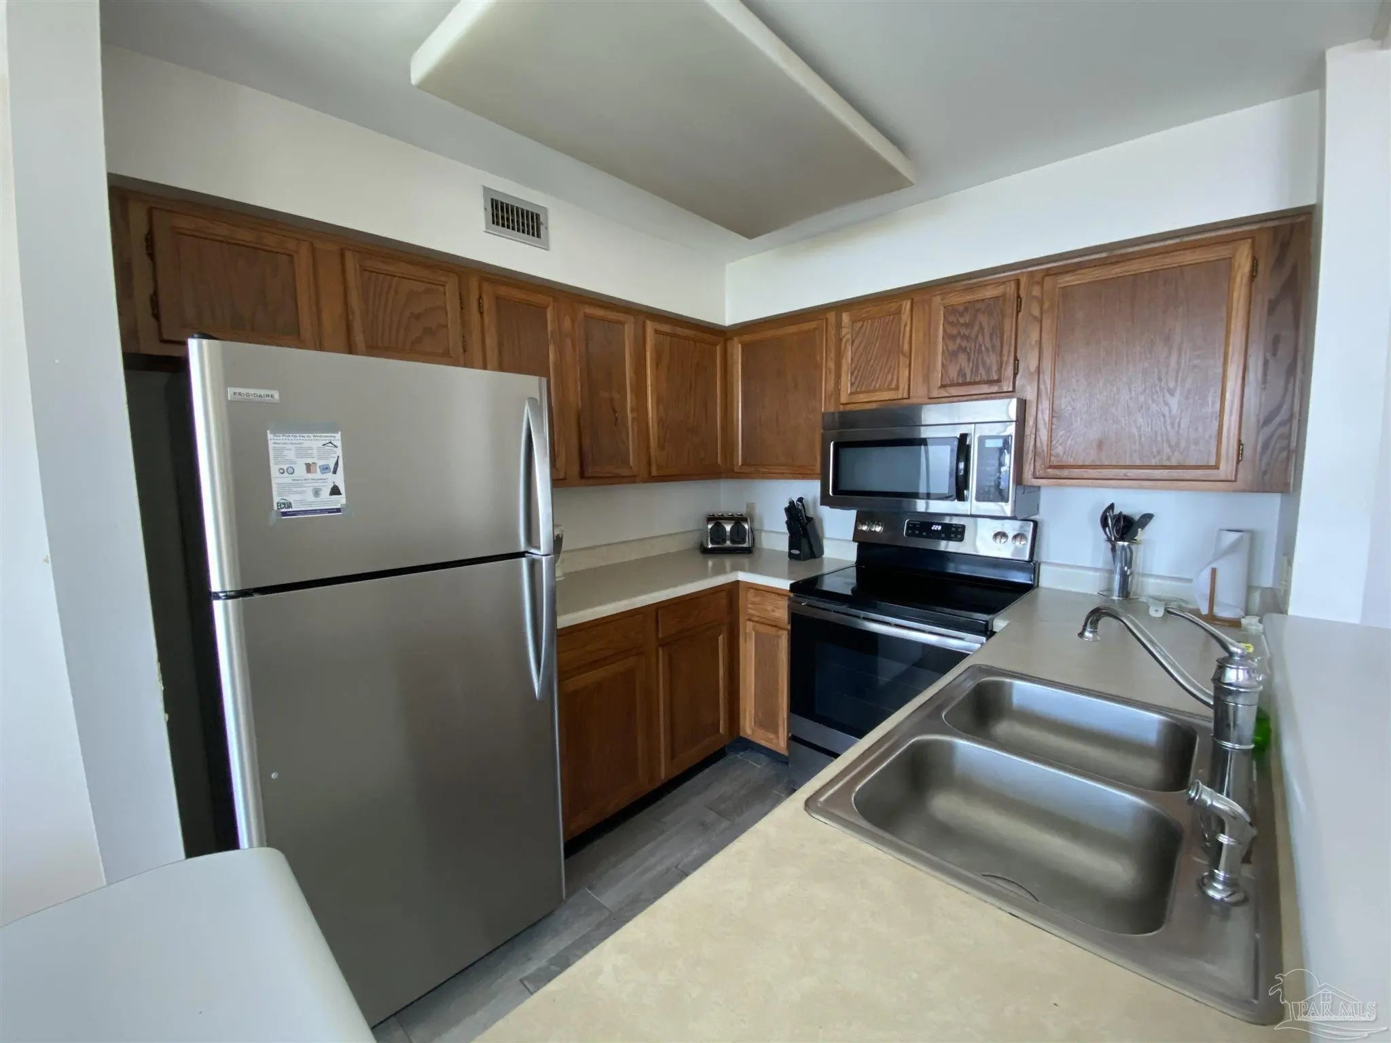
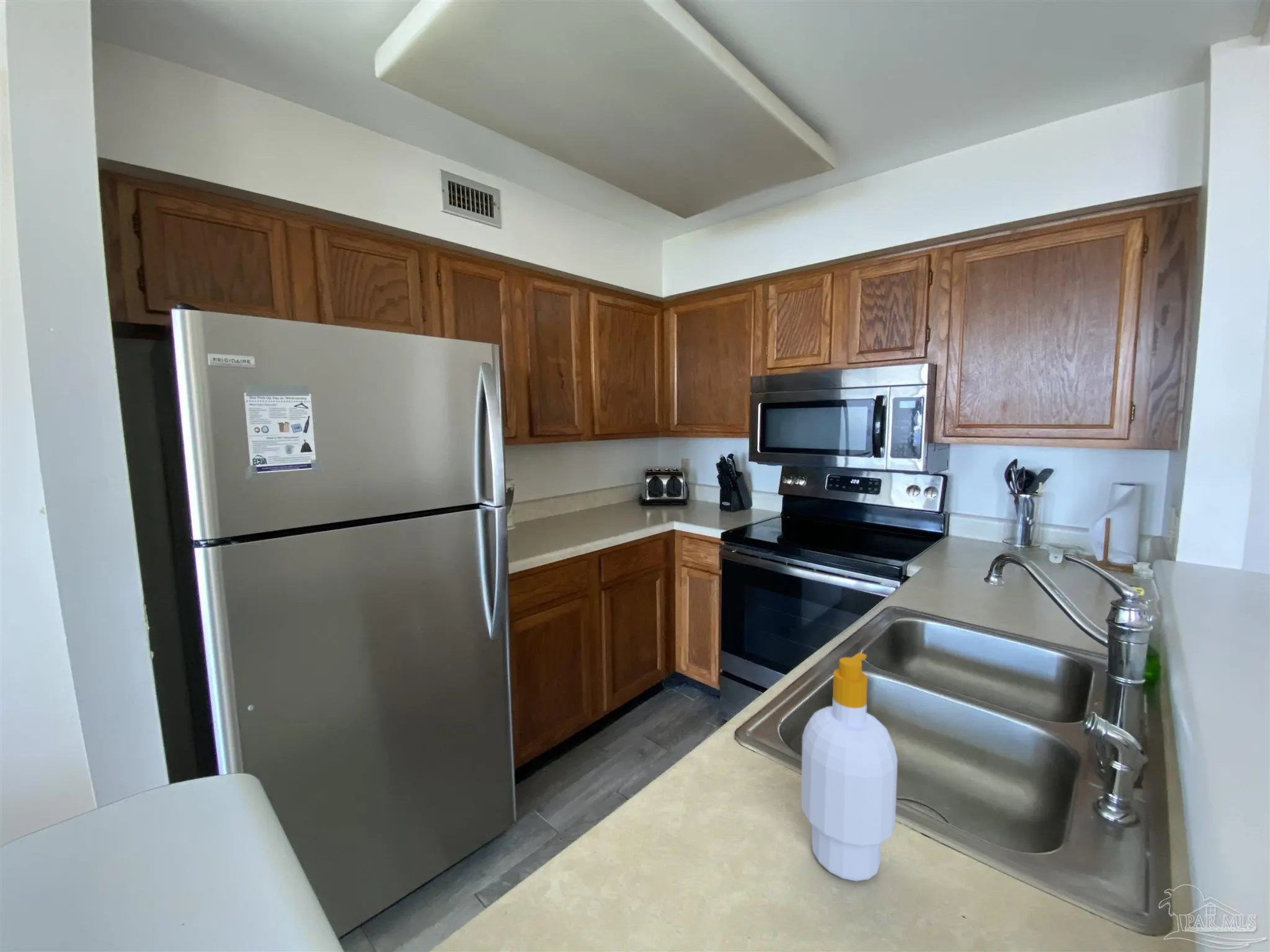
+ soap bottle (848, 760)
